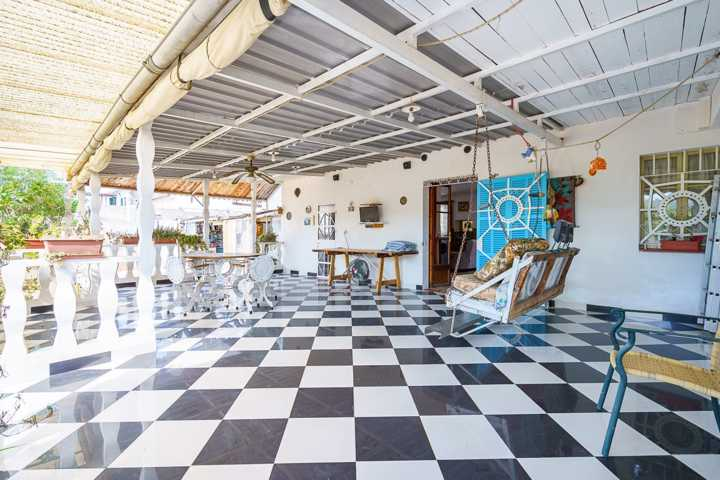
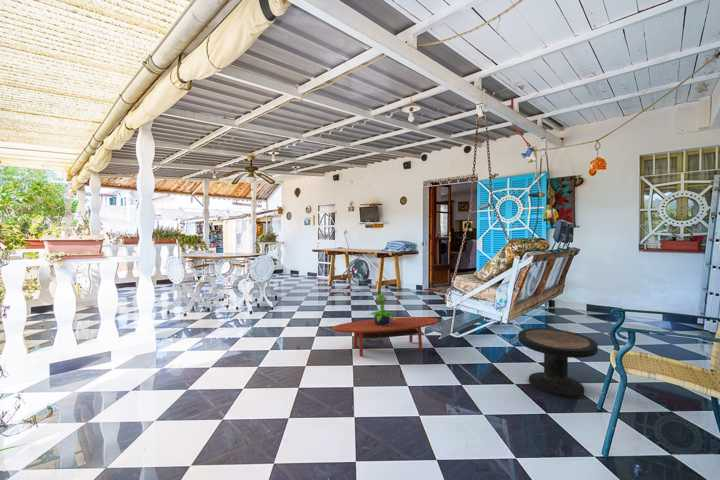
+ side table (555, 362)
+ coffee table (387, 336)
+ potted plant (381, 308)
